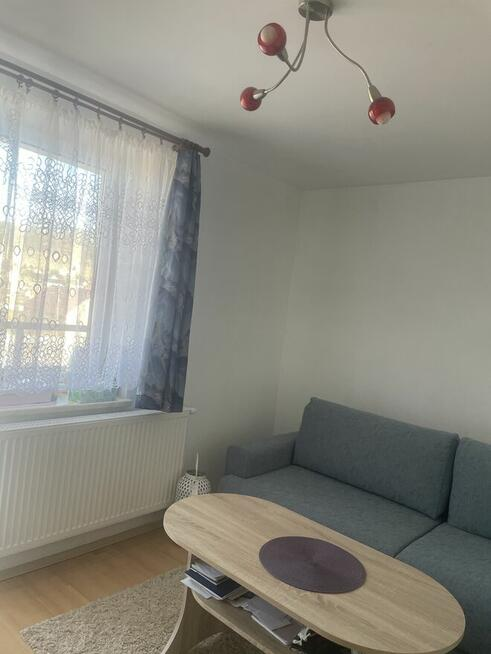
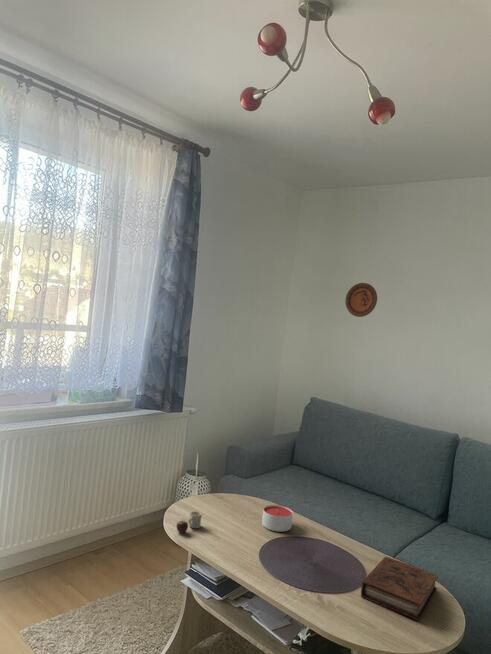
+ candle (277, 517)
+ book (400, 585)
+ decorative plate (361, 299)
+ mug (189, 522)
